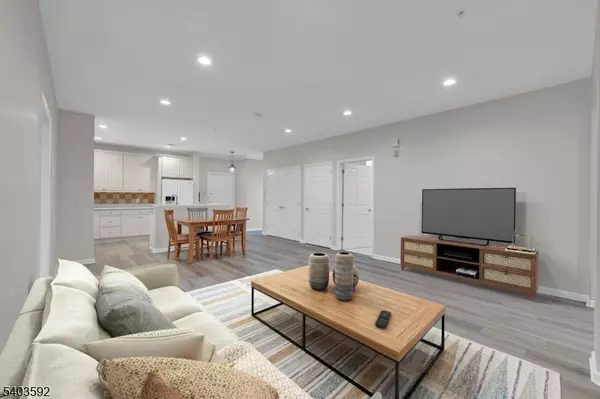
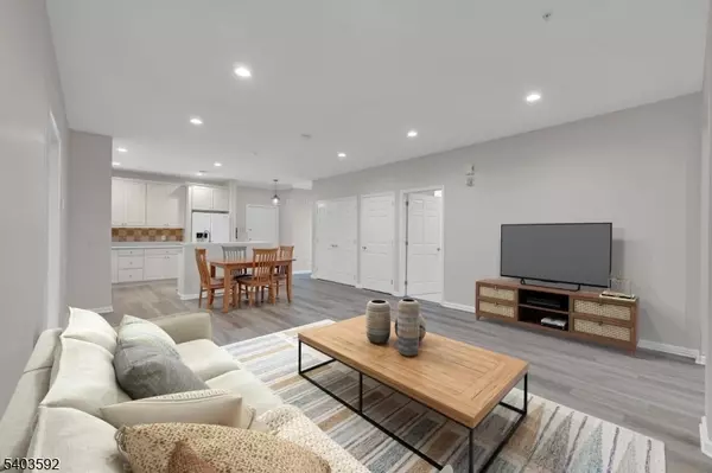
- remote control (383, 318)
